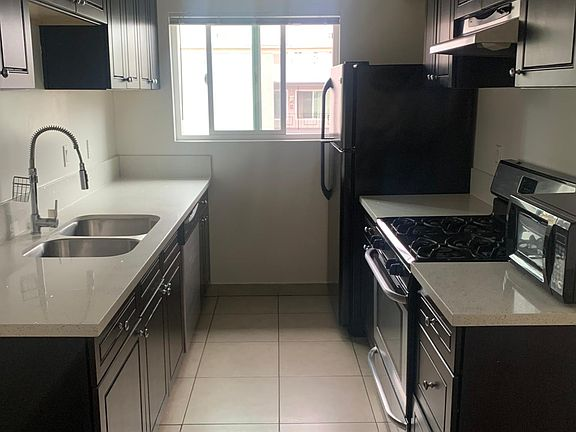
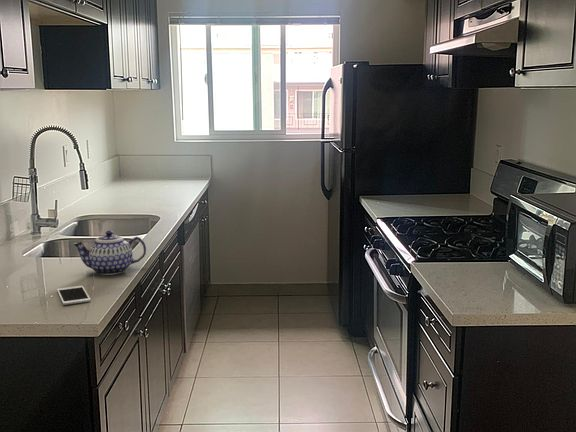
+ teapot (110, 251)
+ cell phone (73, 294)
